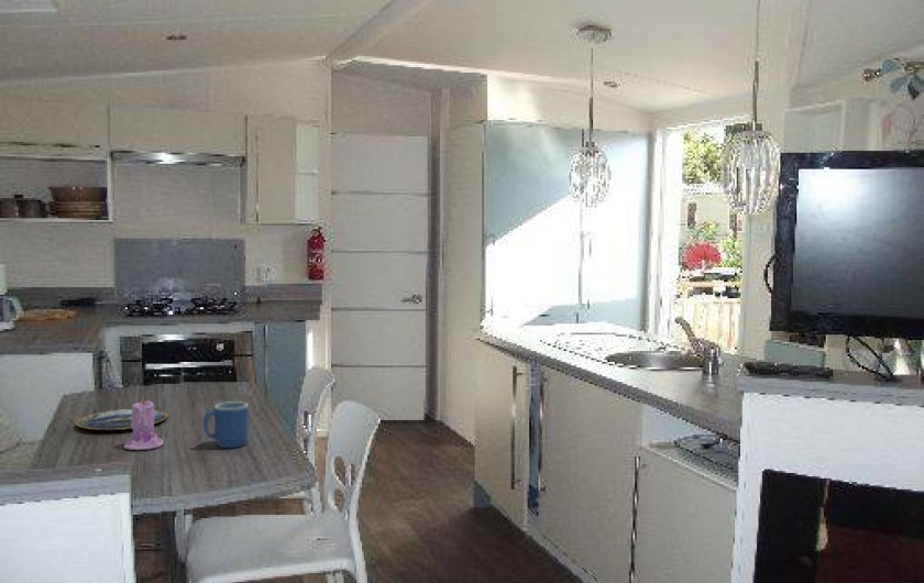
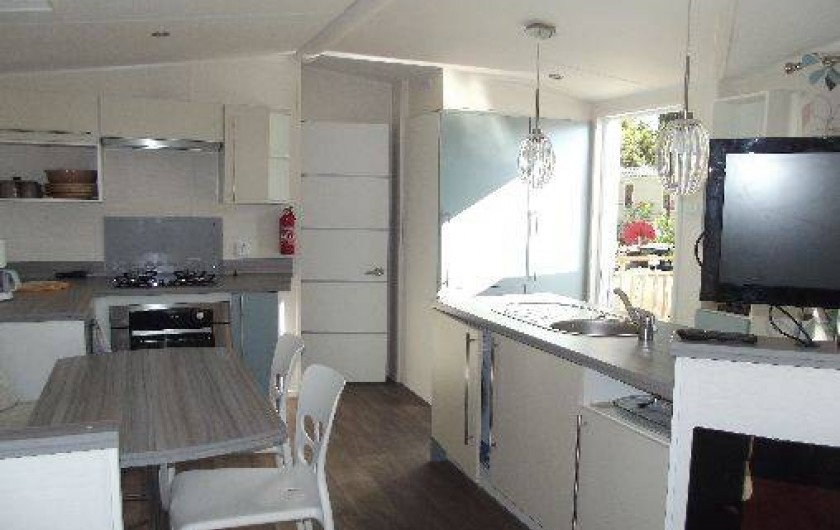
- plate (122, 420)
- mug (228, 425)
- candle (144, 420)
